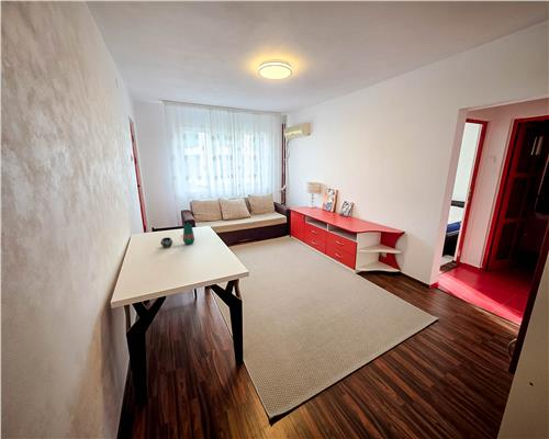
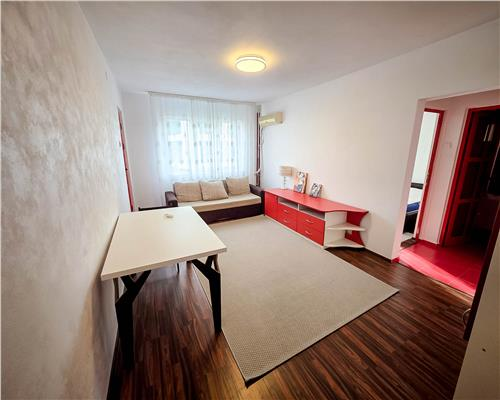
- vase (183, 235)
